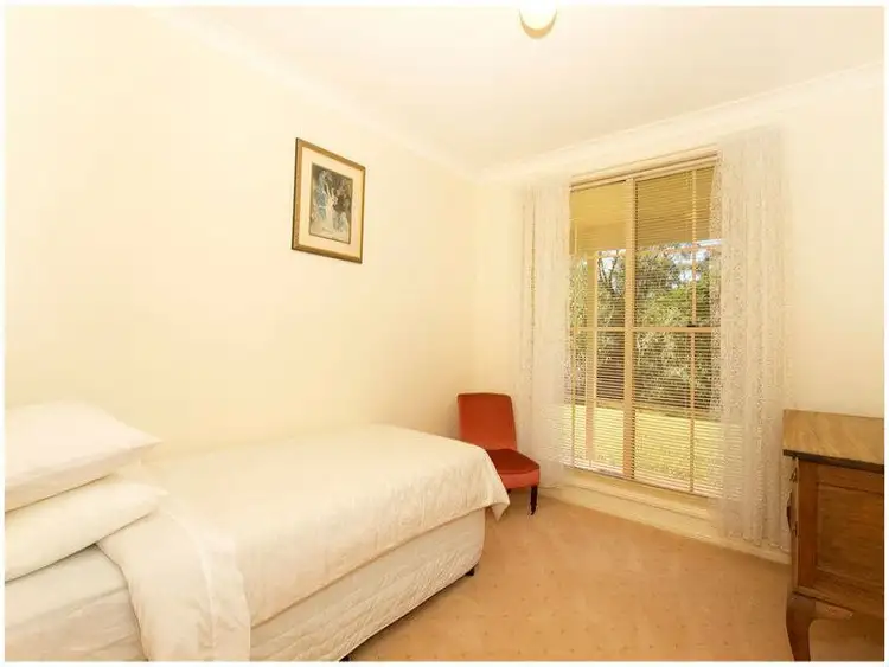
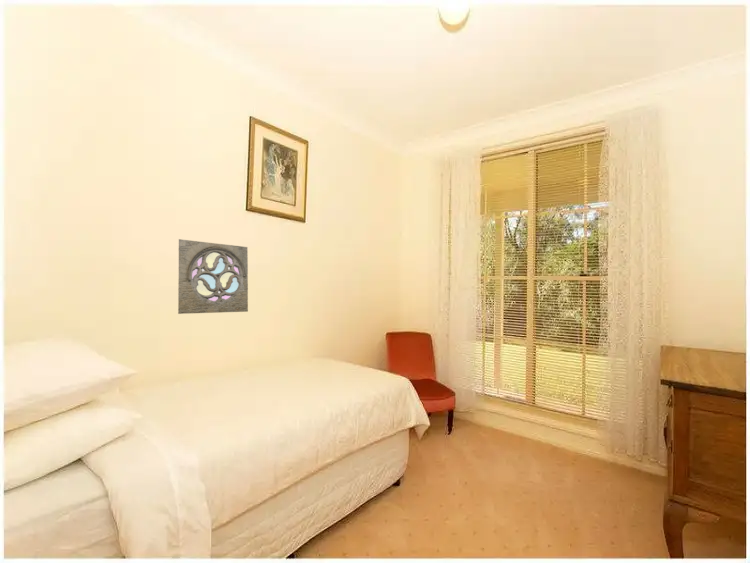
+ wall ornament (215, 277)
